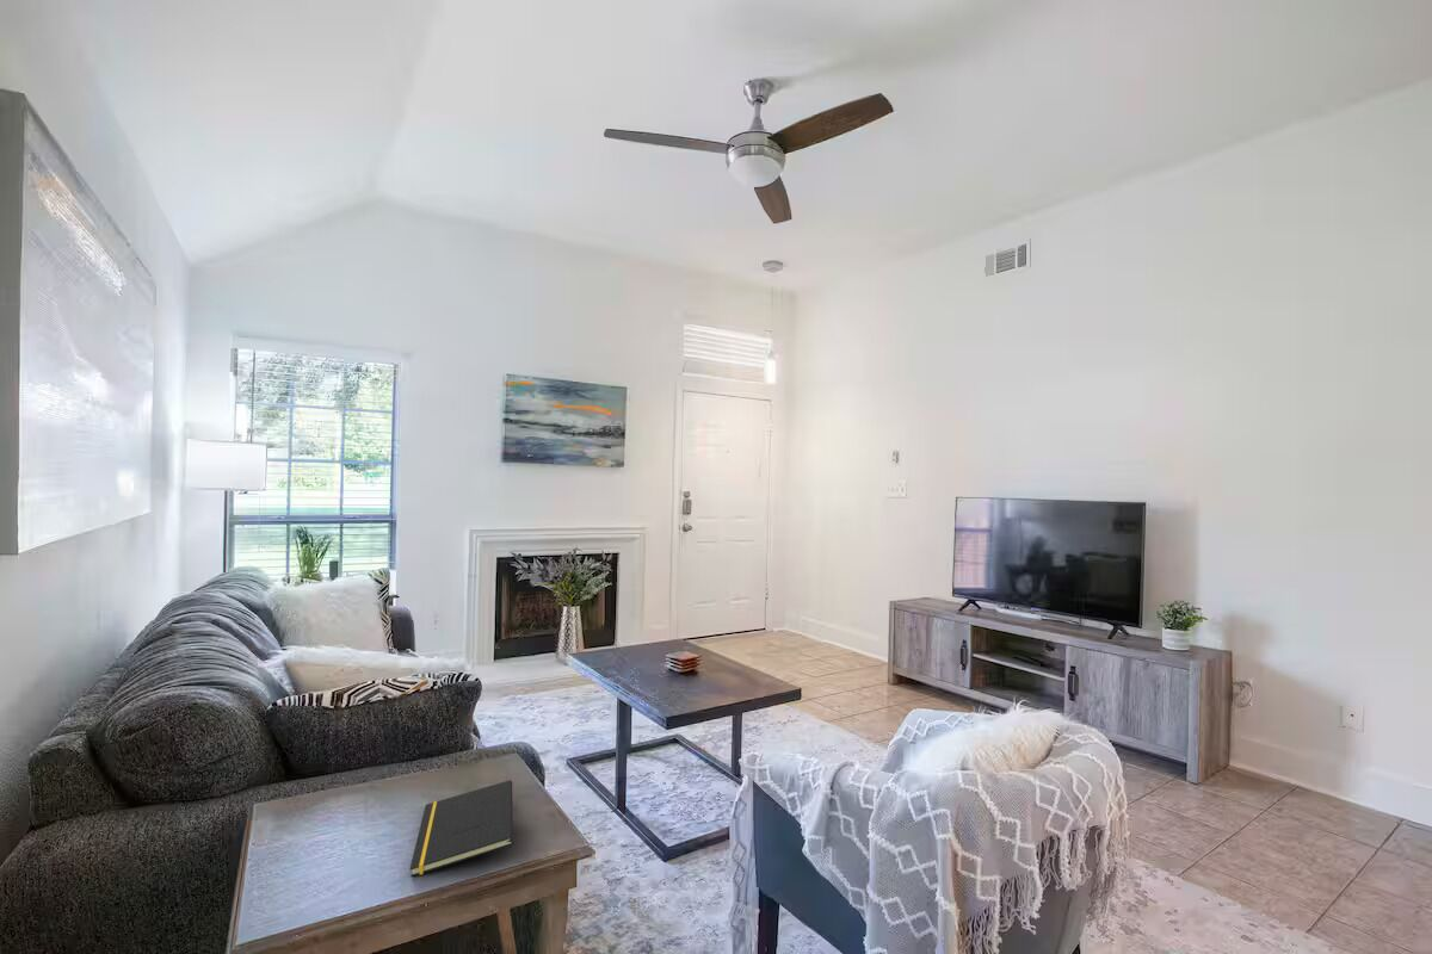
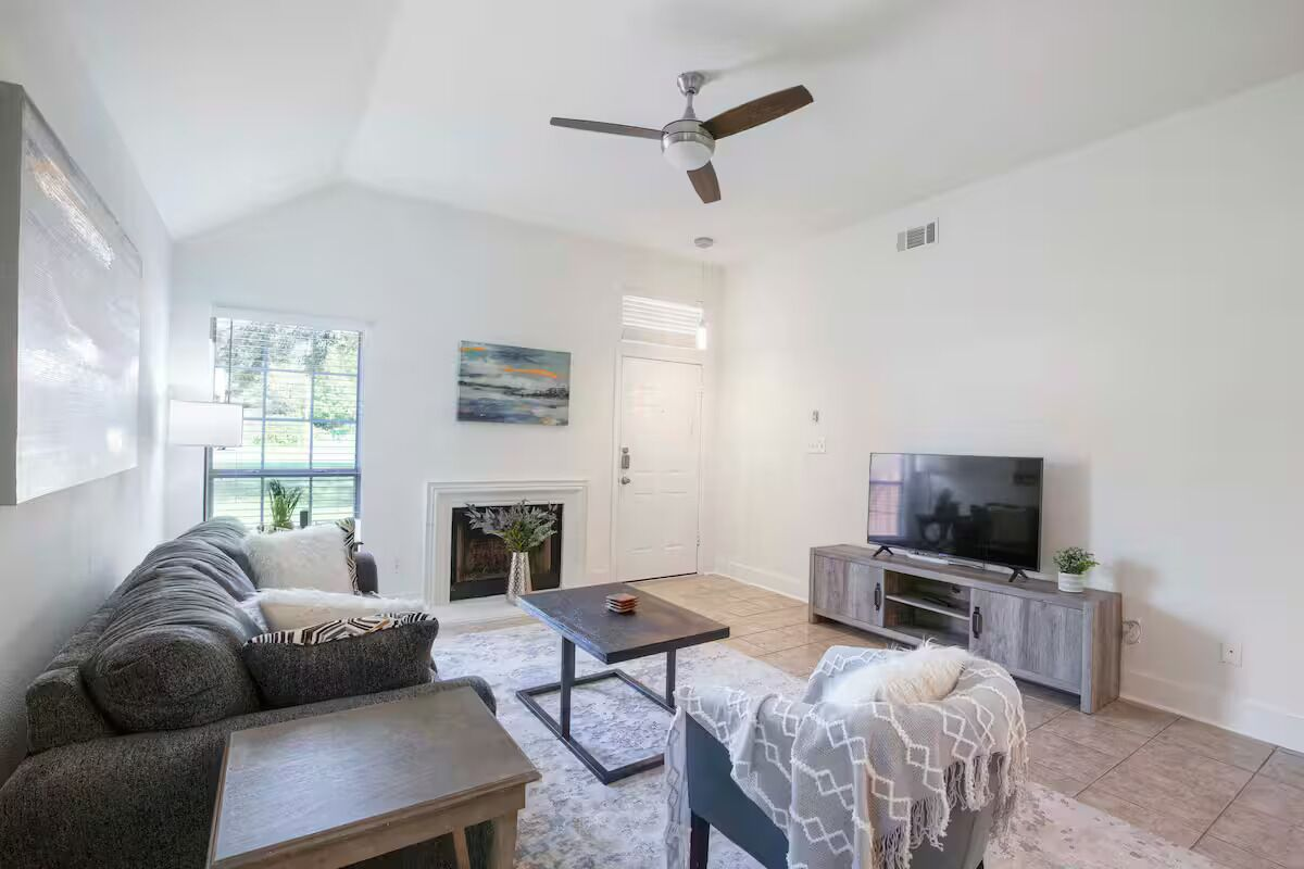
- notepad (465, 823)
